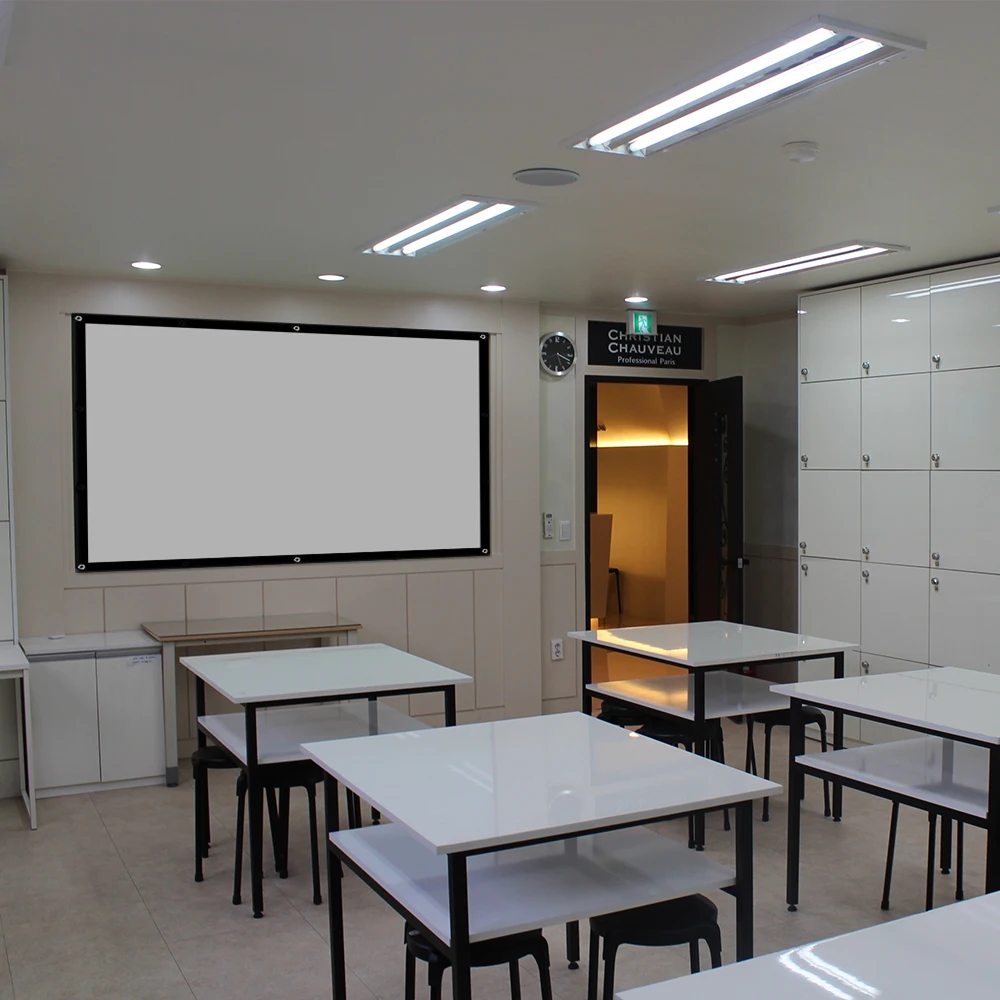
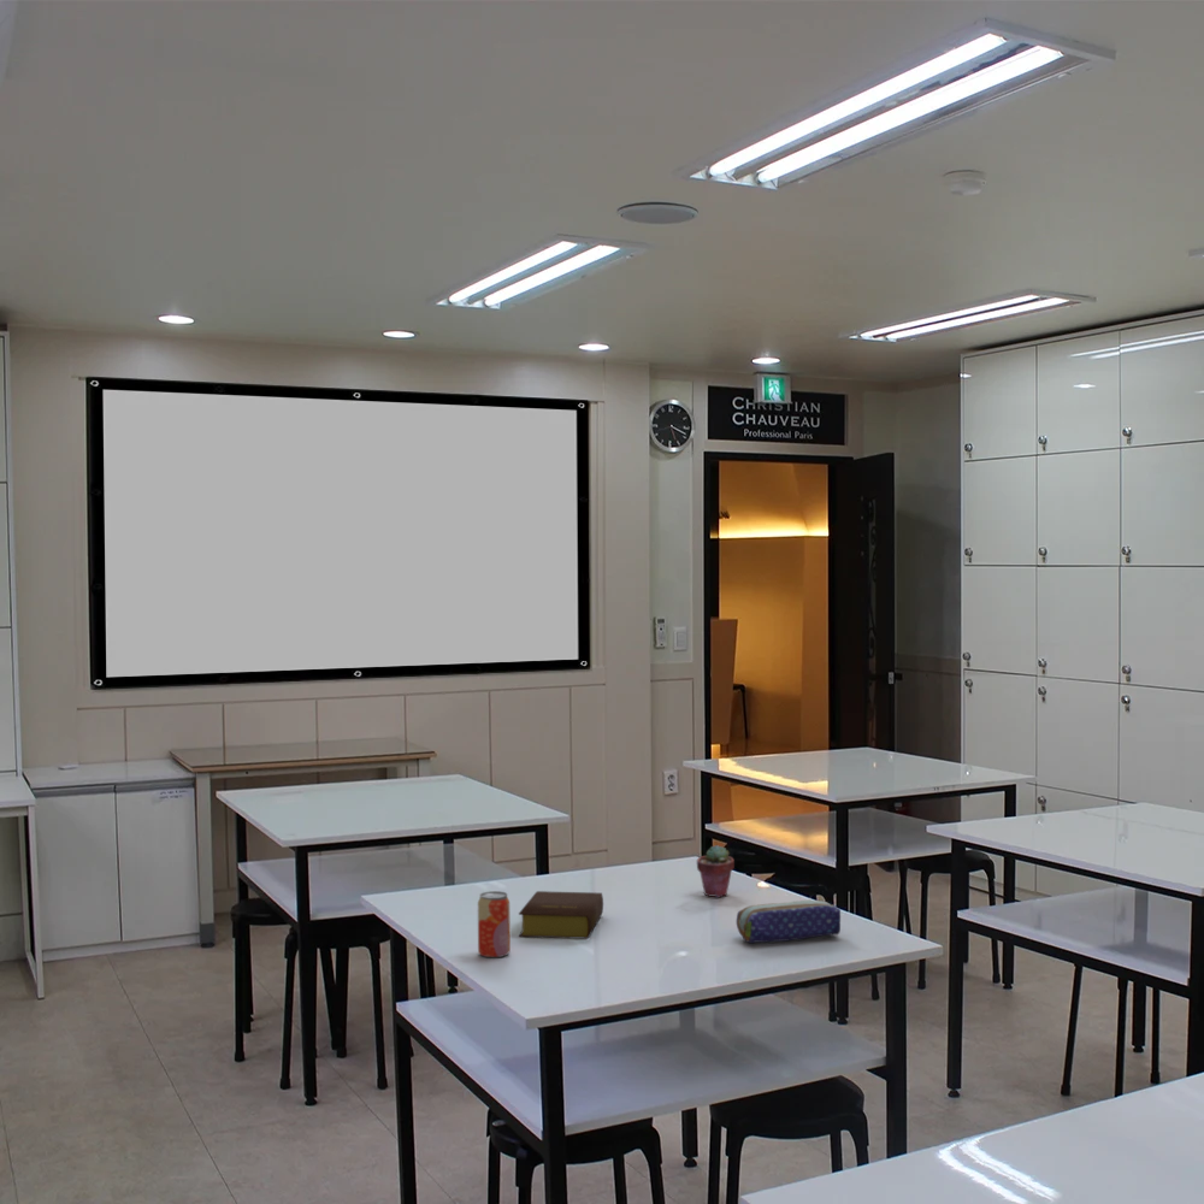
+ pencil case (787, 920)
+ potted succulent (715, 869)
+ beverage can (494, 923)
+ bible (562, 914)
